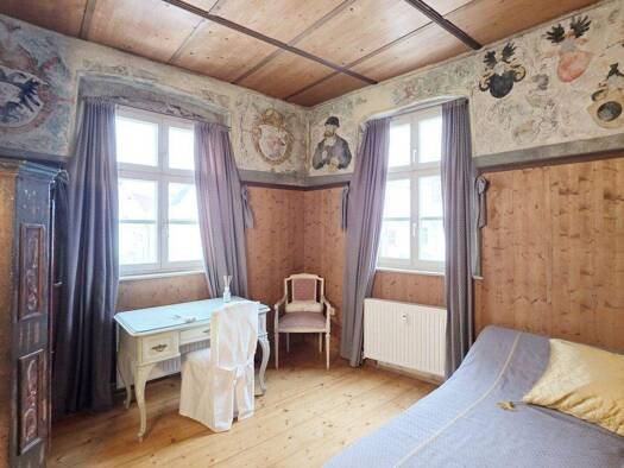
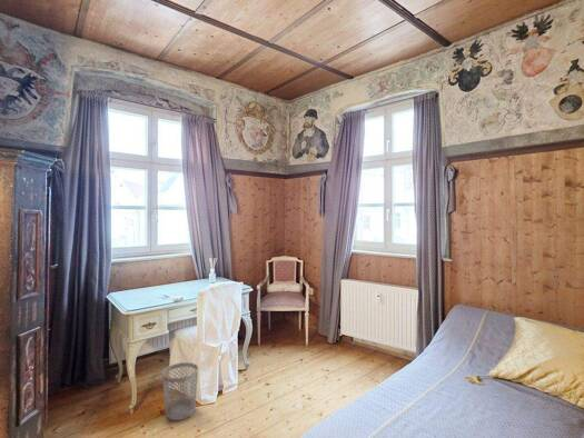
+ wastebasket (180, 391)
